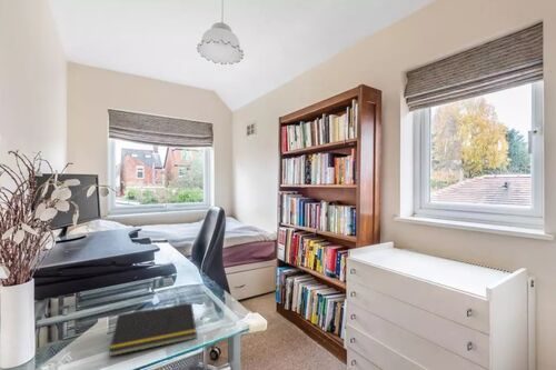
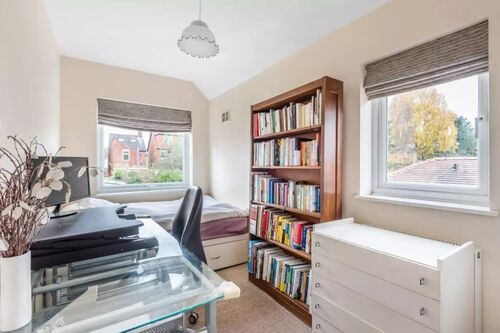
- notepad (156, 326)
